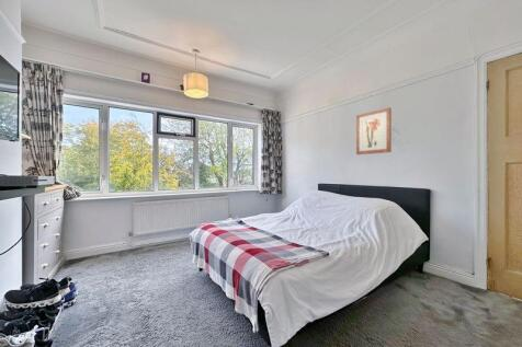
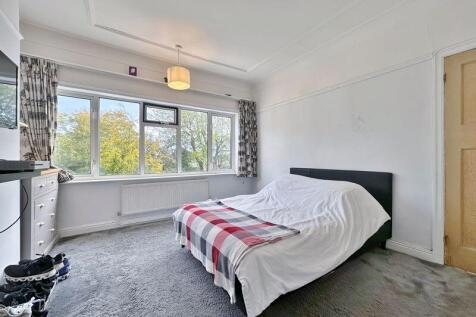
- wall art (372, 132)
